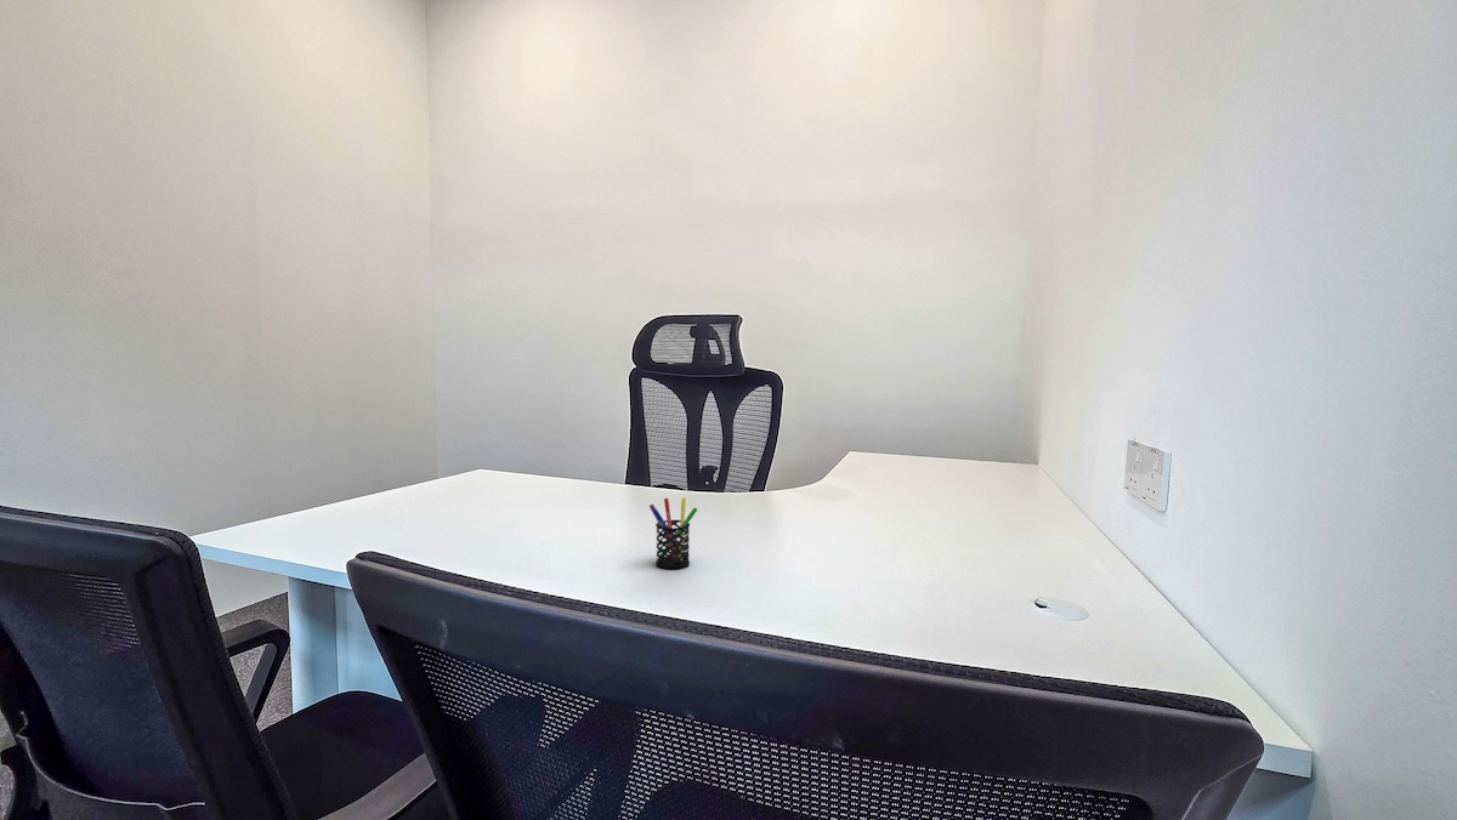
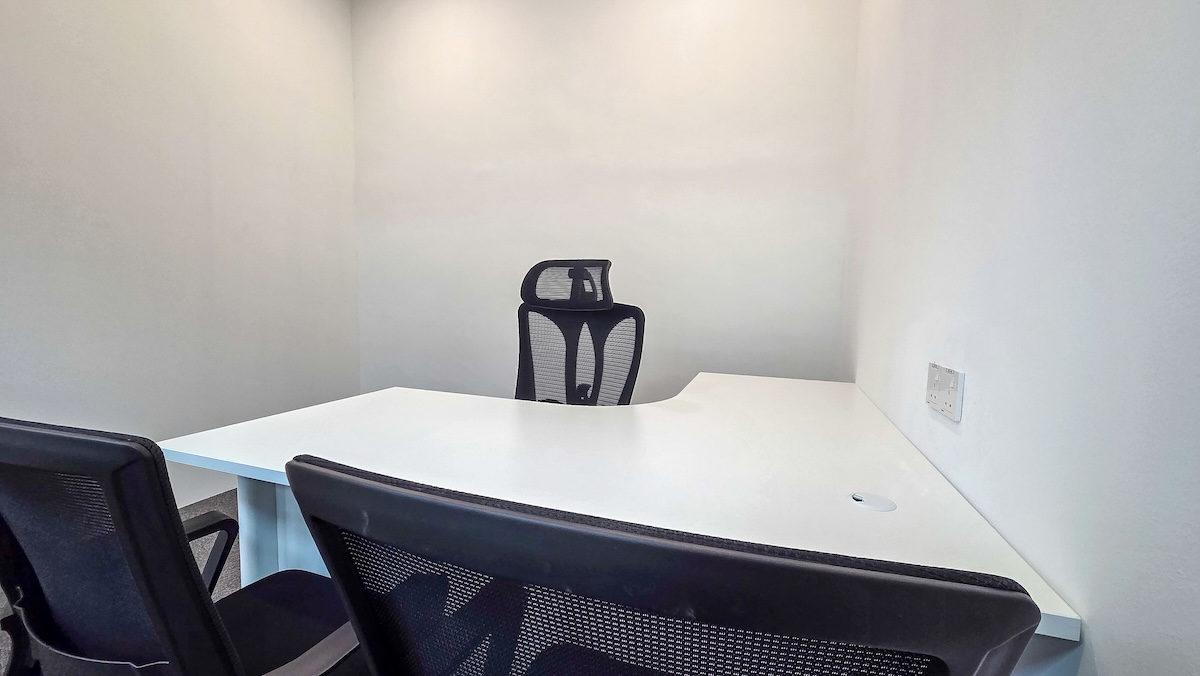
- pen holder (675, 530)
